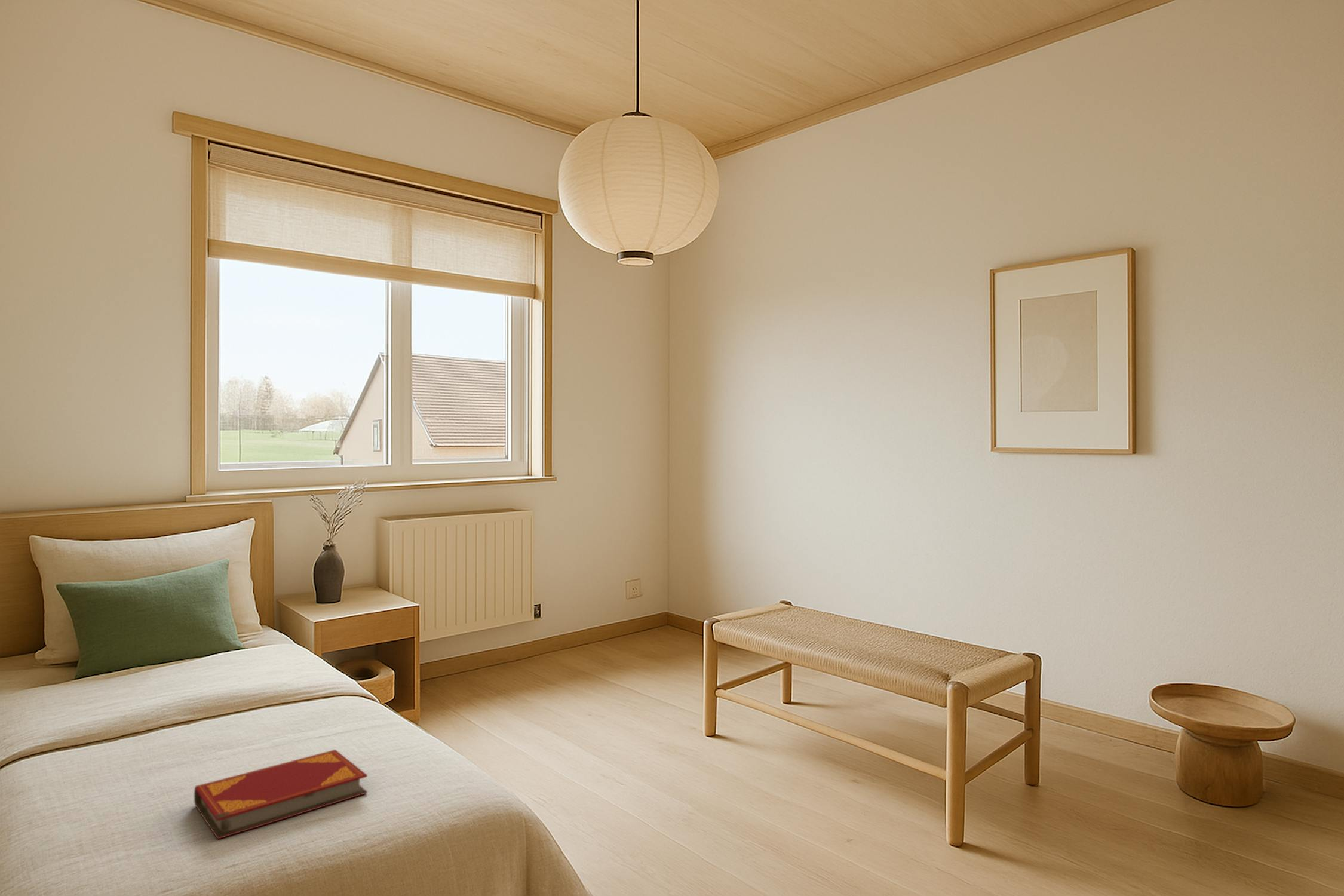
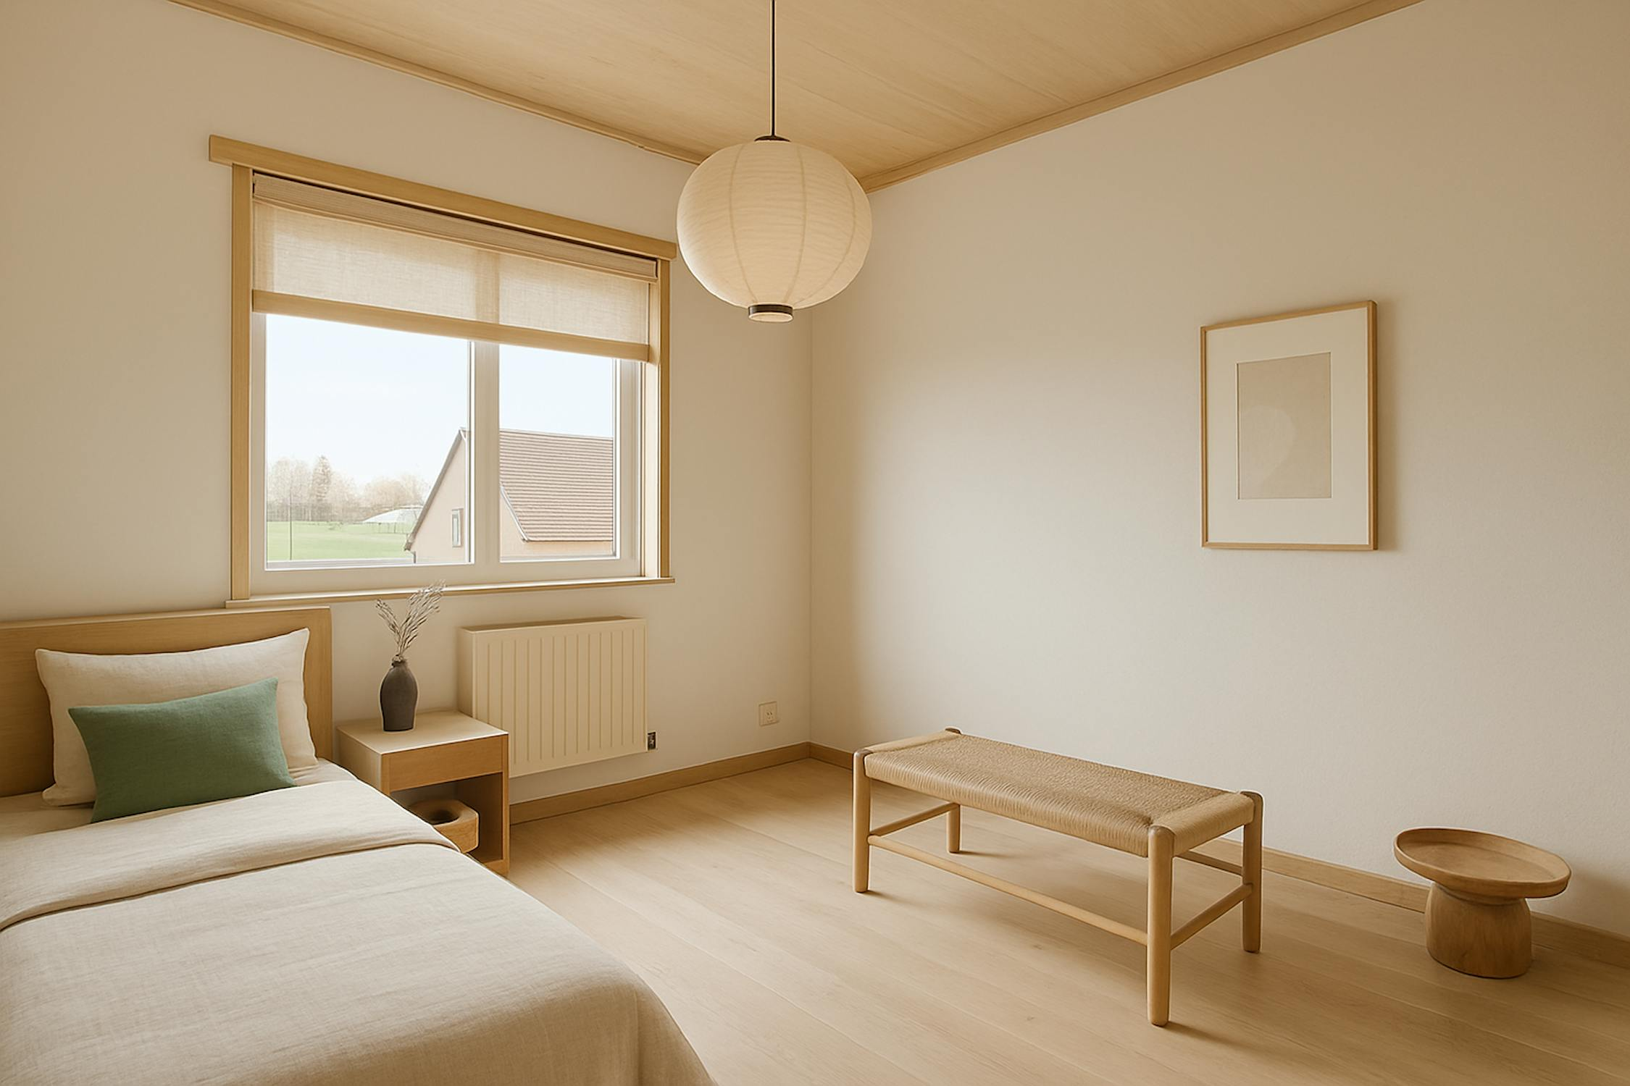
- hardback book (282, 789)
